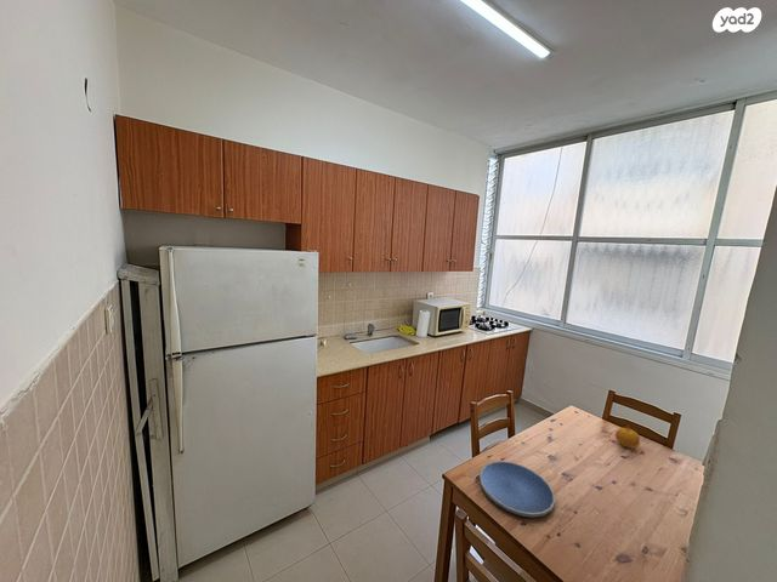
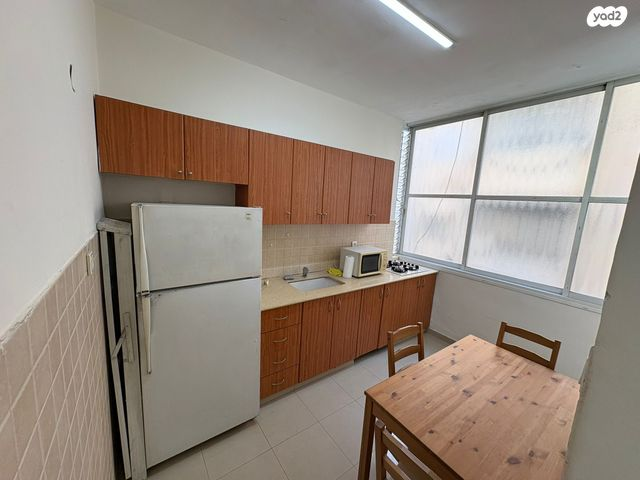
- fruit (628, 435)
- plate (515, 486)
